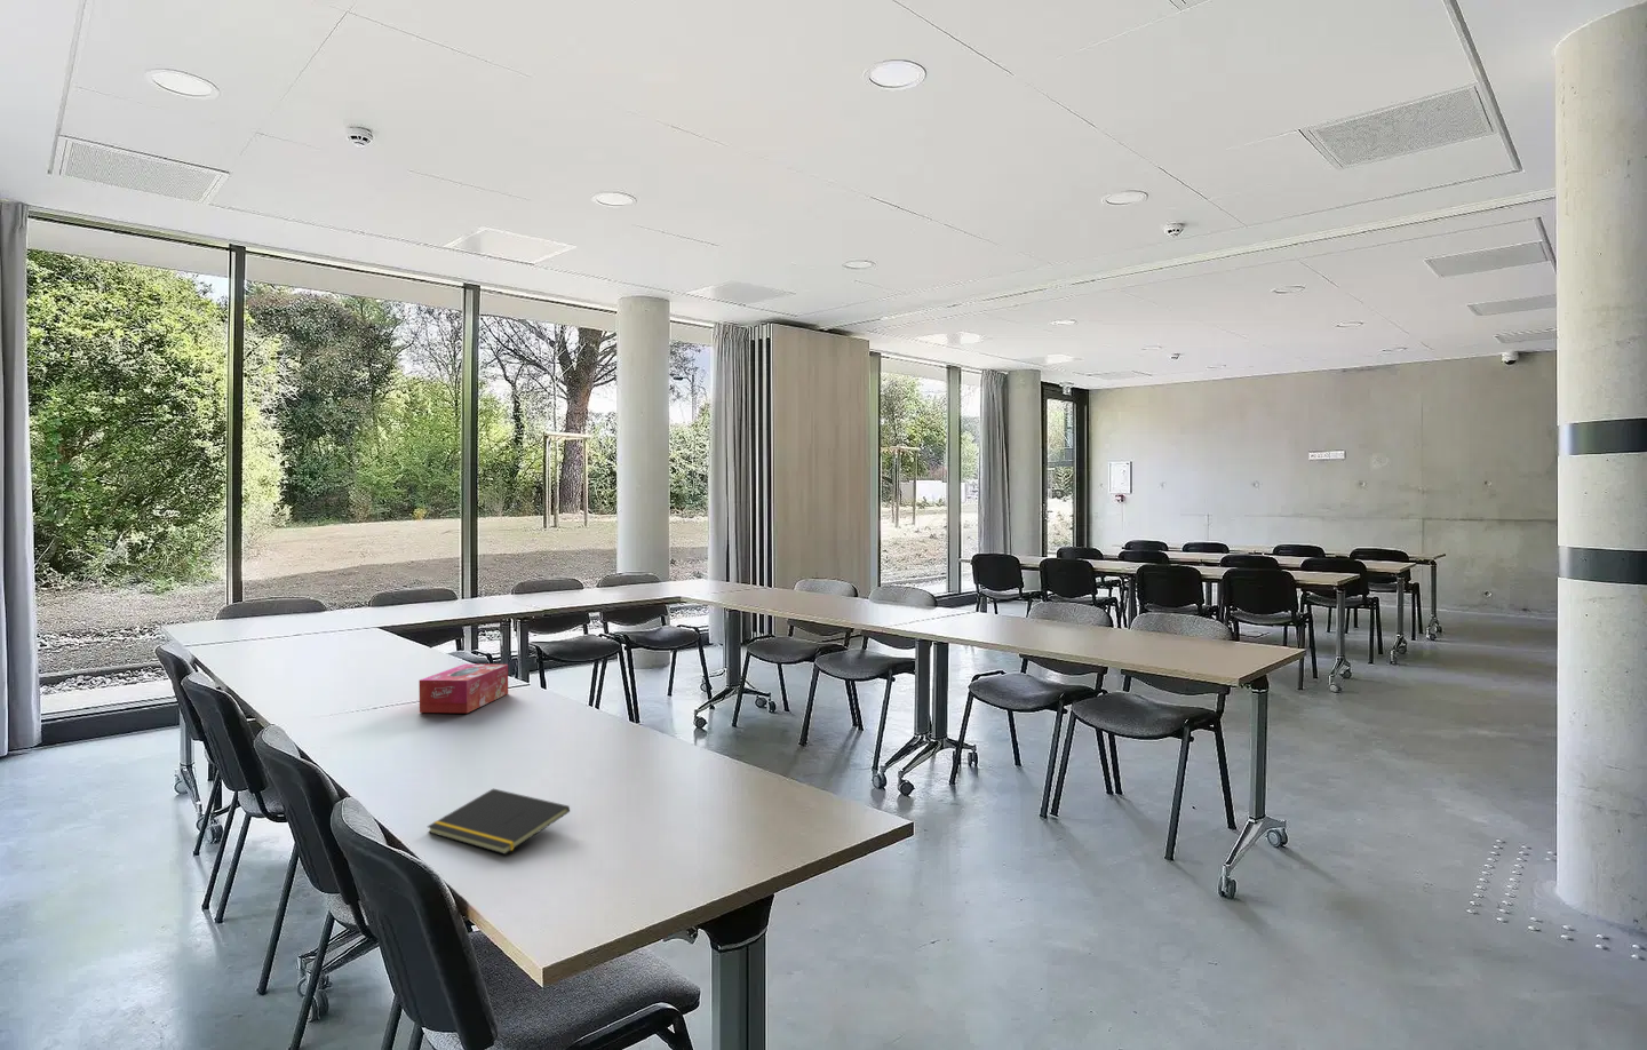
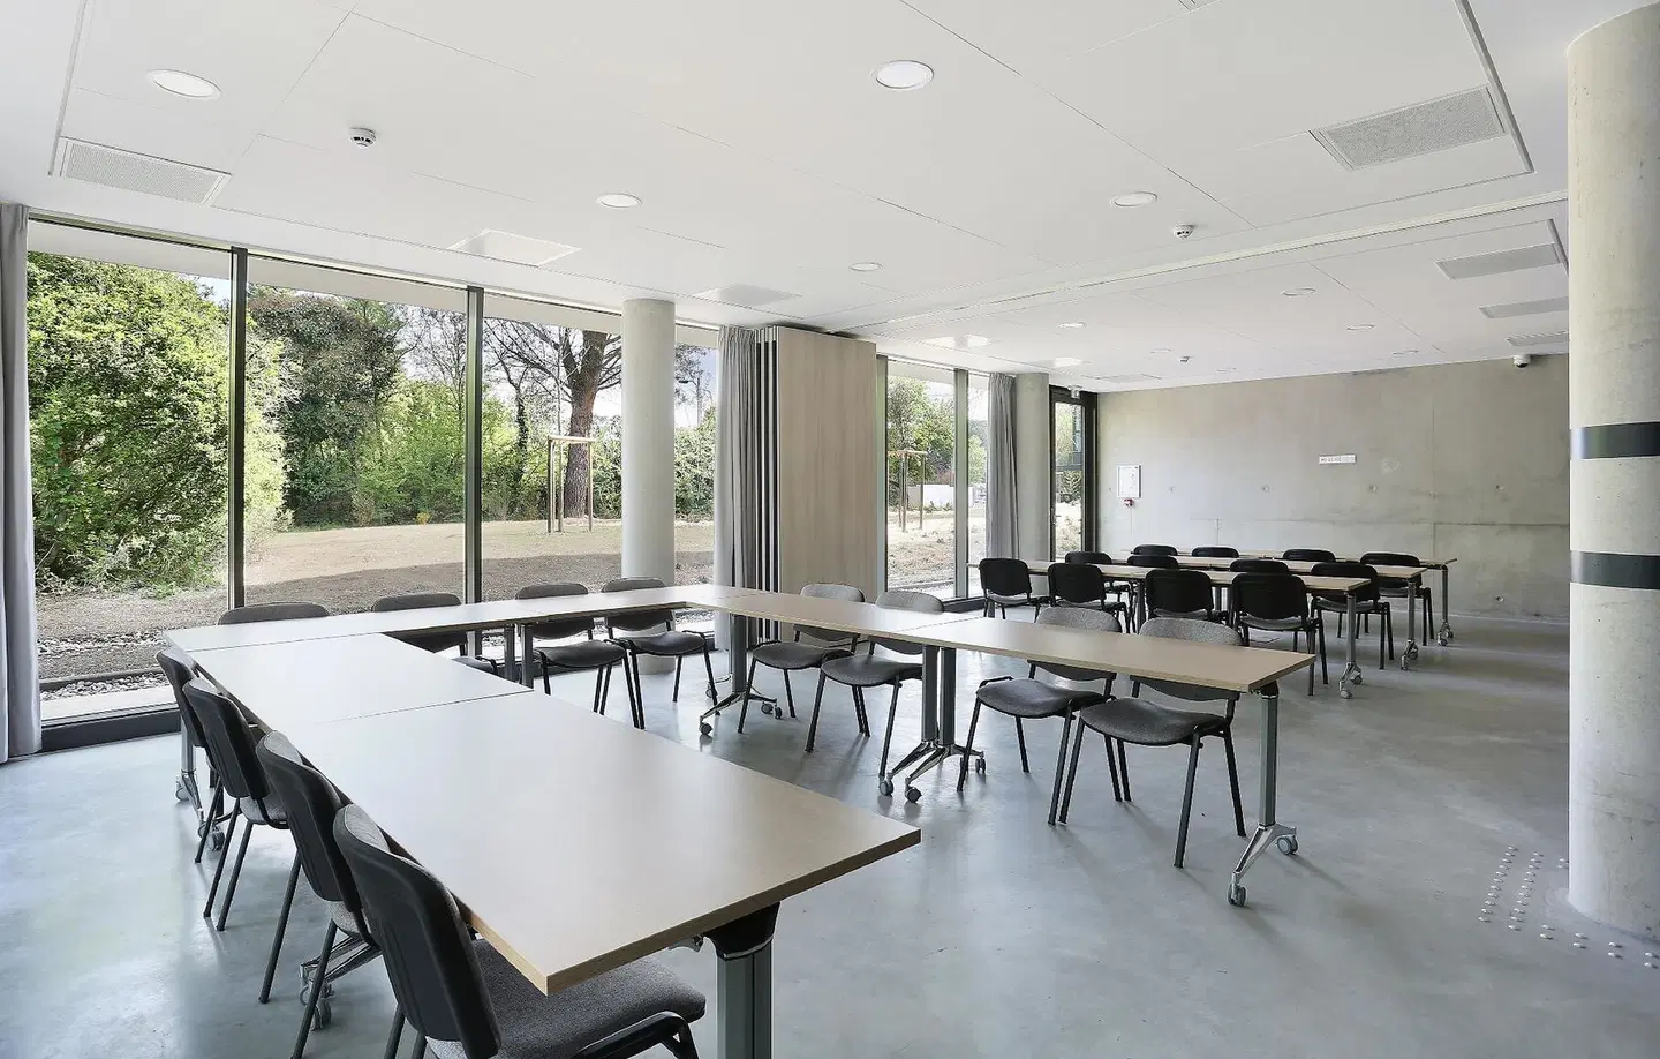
- notepad (498, 818)
- tissue box (466, 686)
